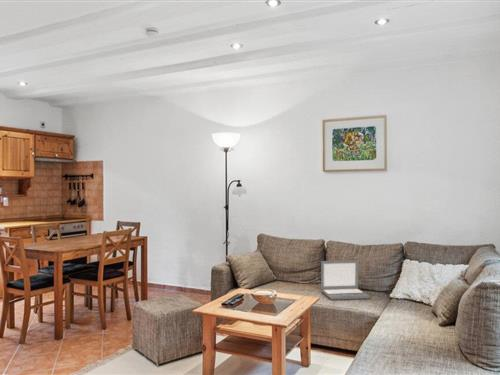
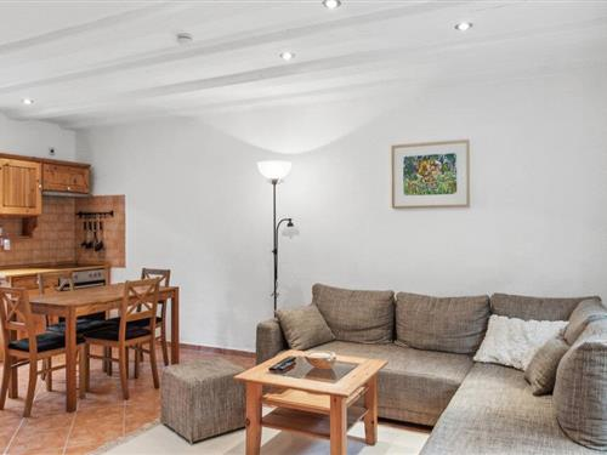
- laptop (344, 279)
